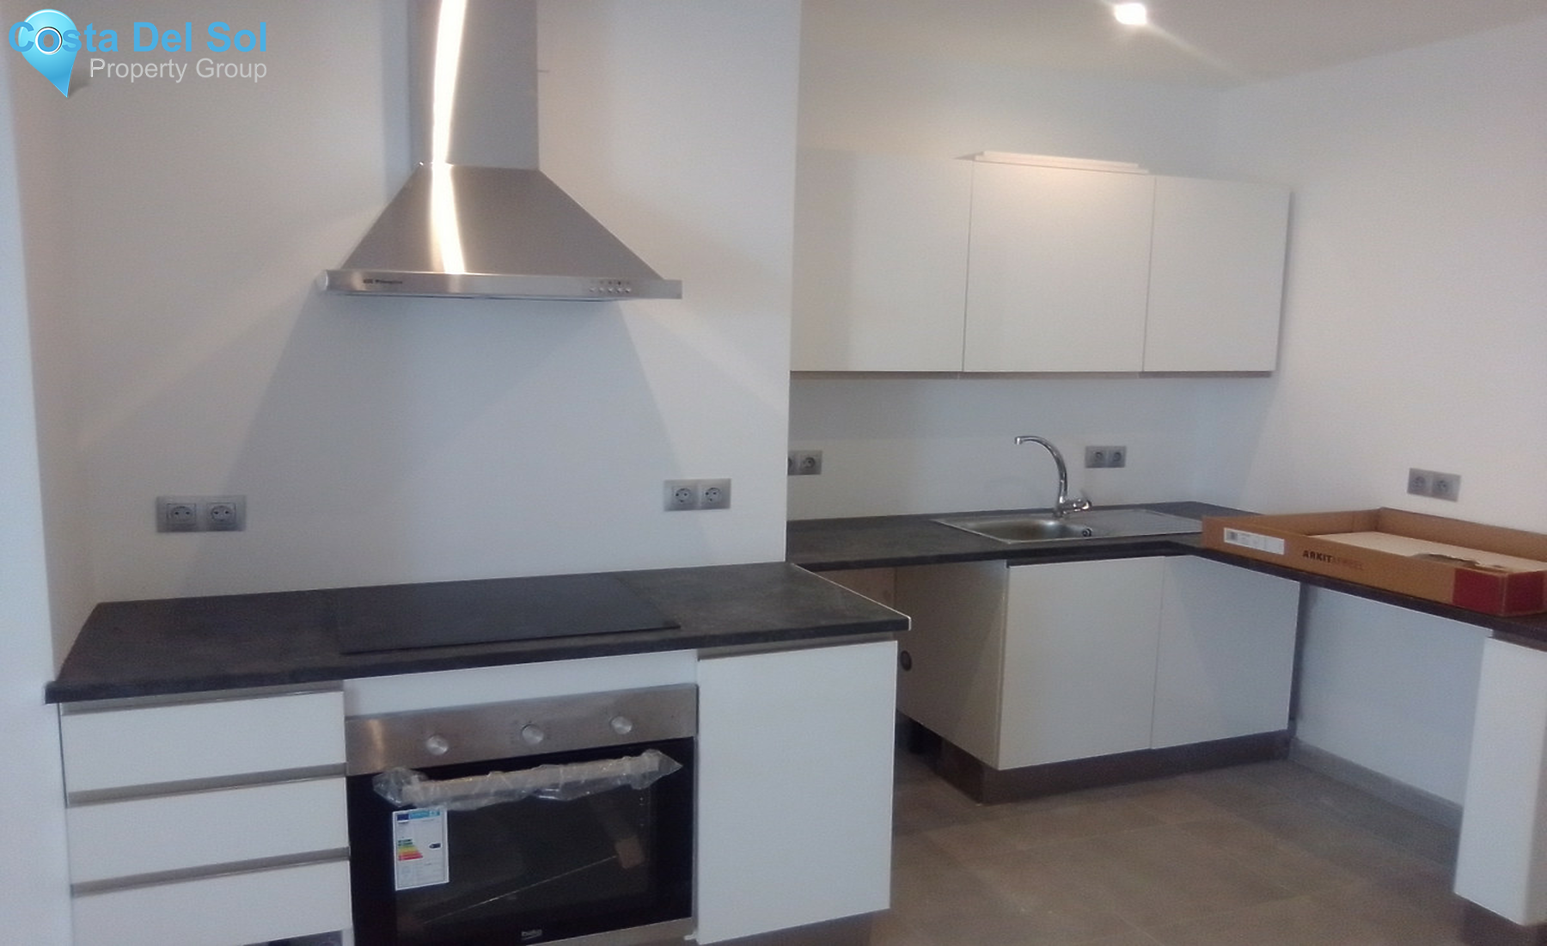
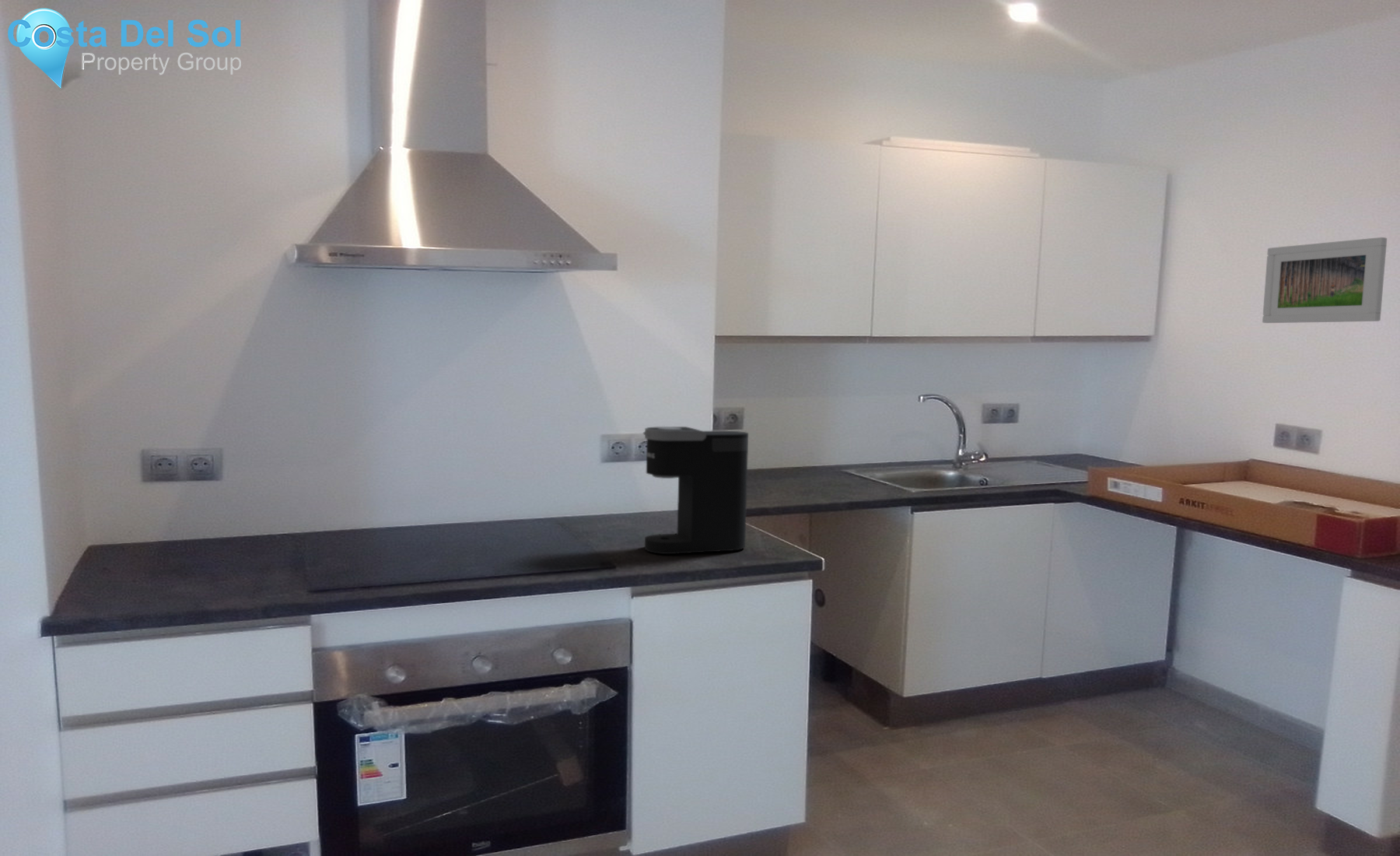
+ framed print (1321, 282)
+ coffee maker (695, 488)
